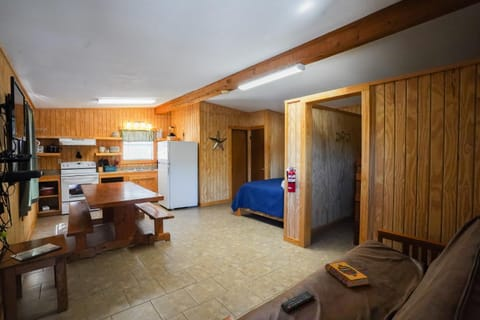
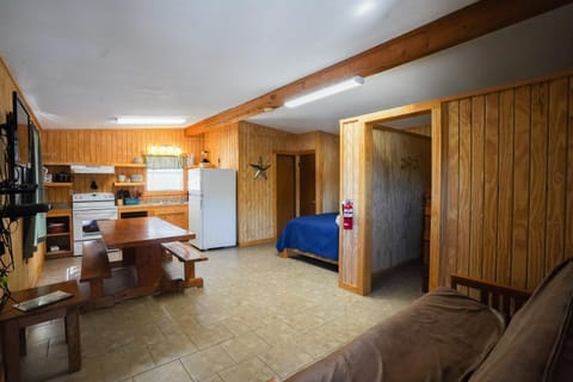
- hardback book (345, 273)
- remote control (298, 301)
